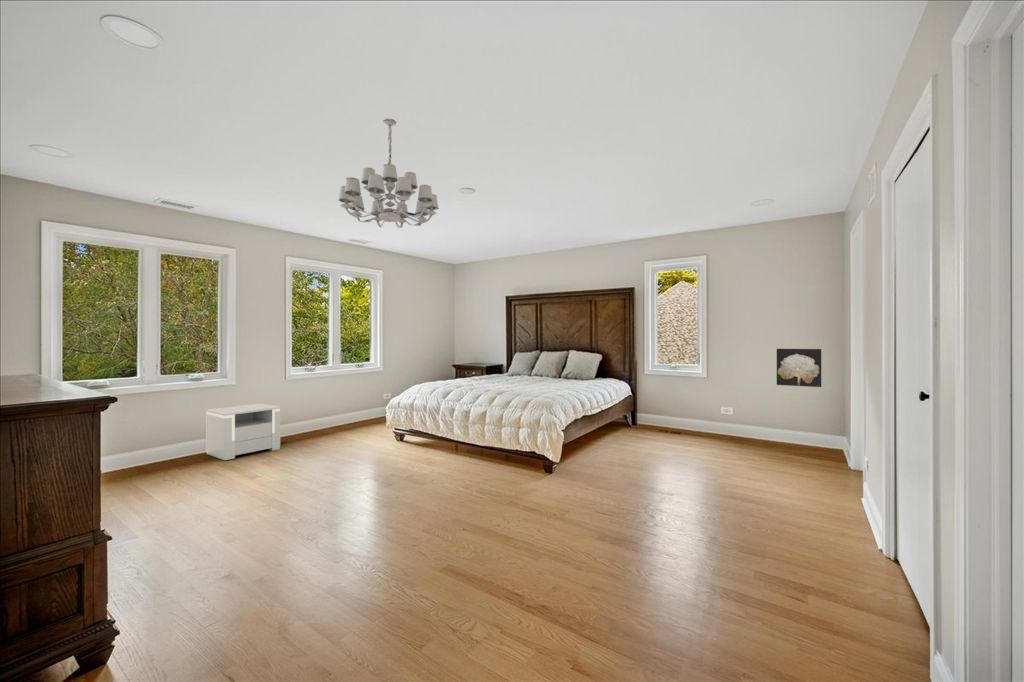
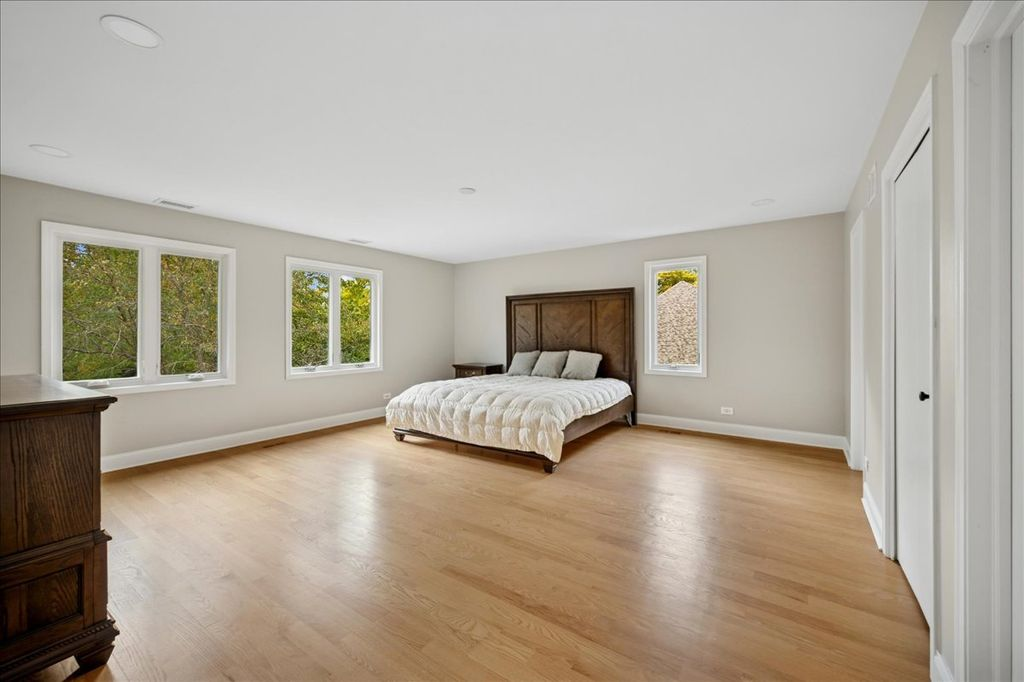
- wall art (798, 367)
- chandelier (390, 171)
- nightstand (243, 429)
